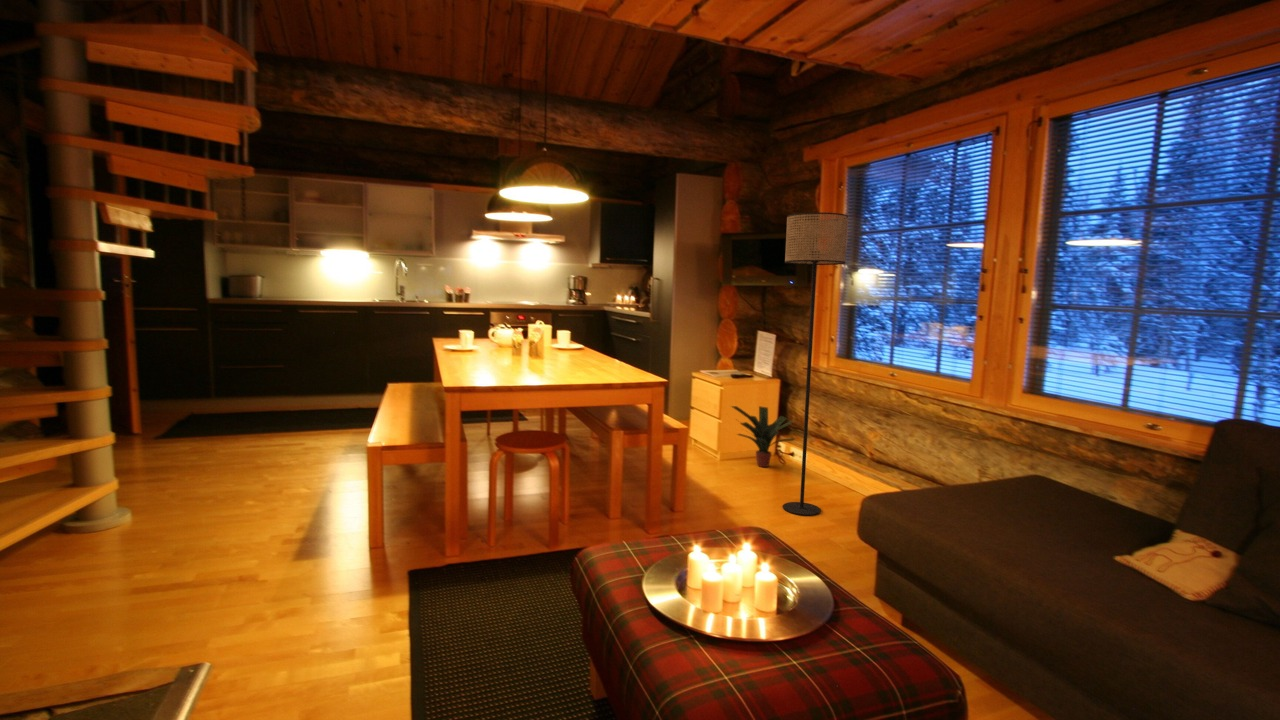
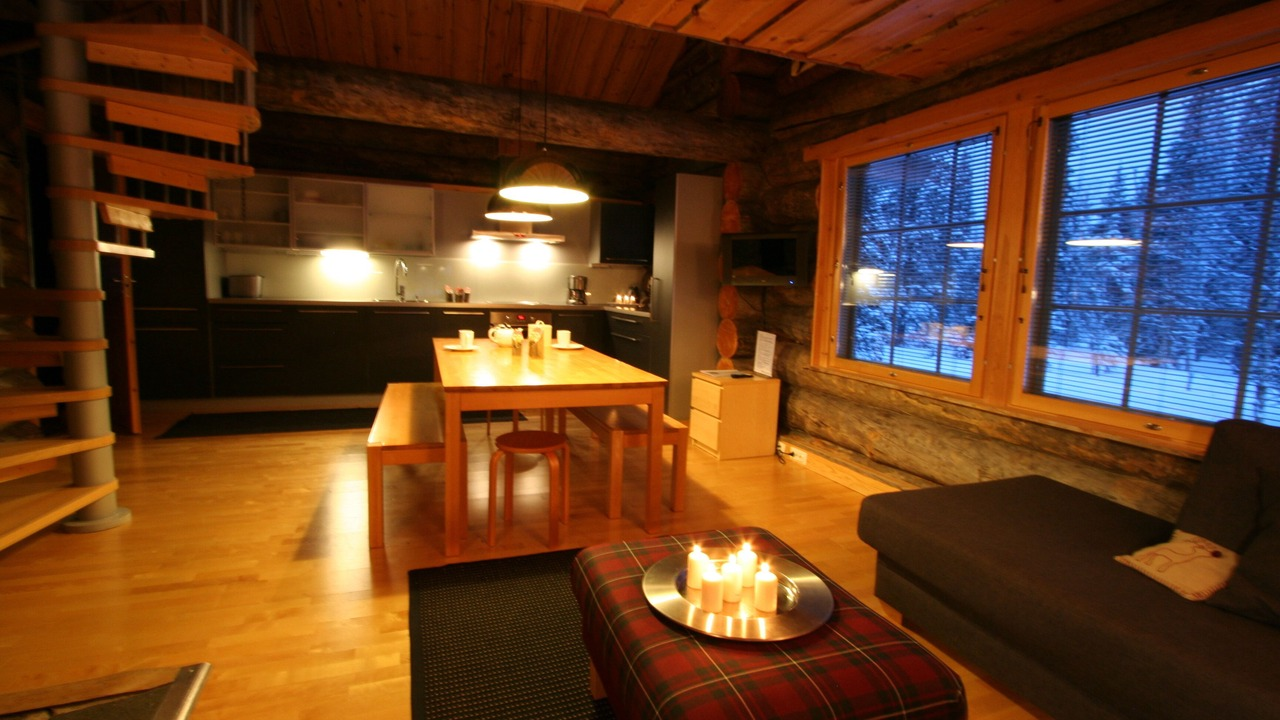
- floor lamp (809, 366)
- potted plant (760, 434)
